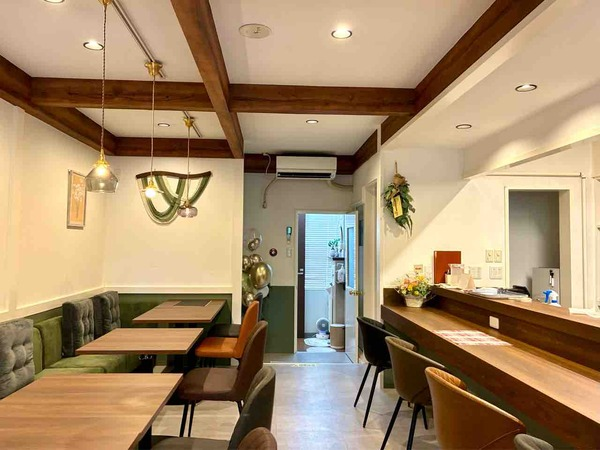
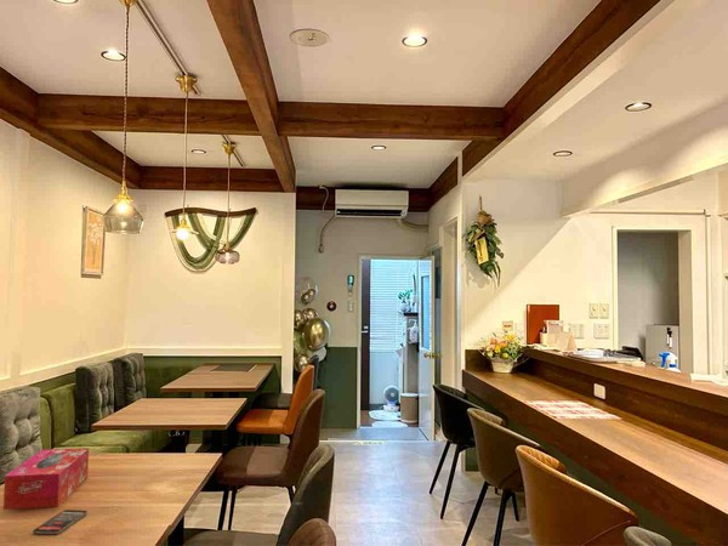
+ tissue box (50, 476)
+ smartphone (61, 521)
